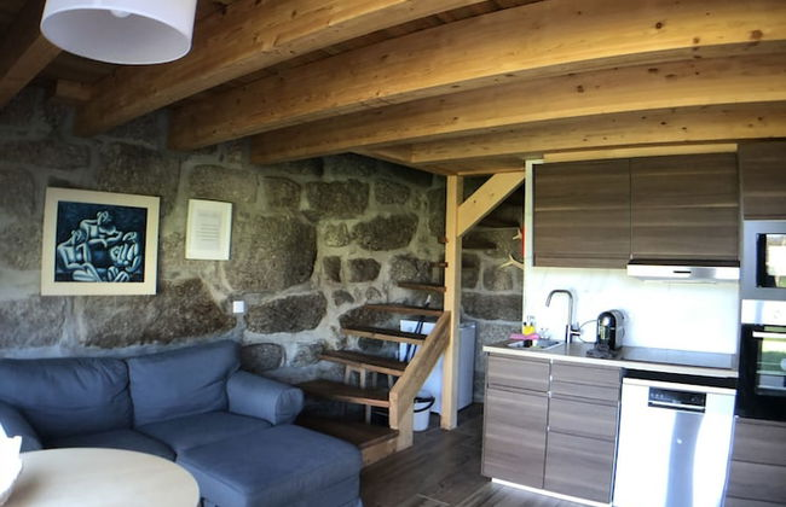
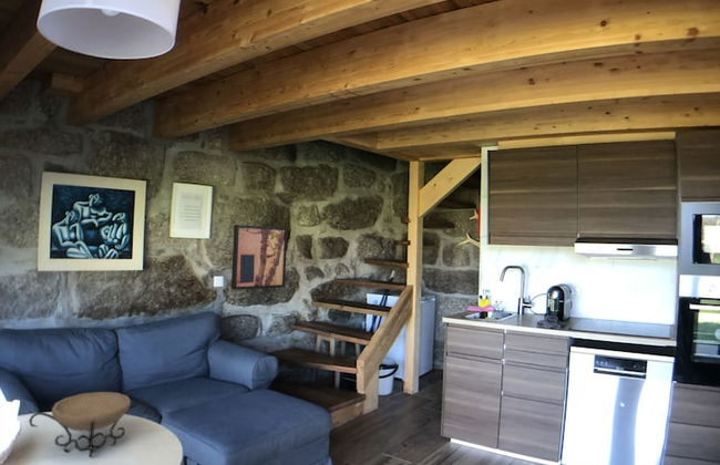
+ decorative bowl (91, 426)
+ wall art (260, 257)
